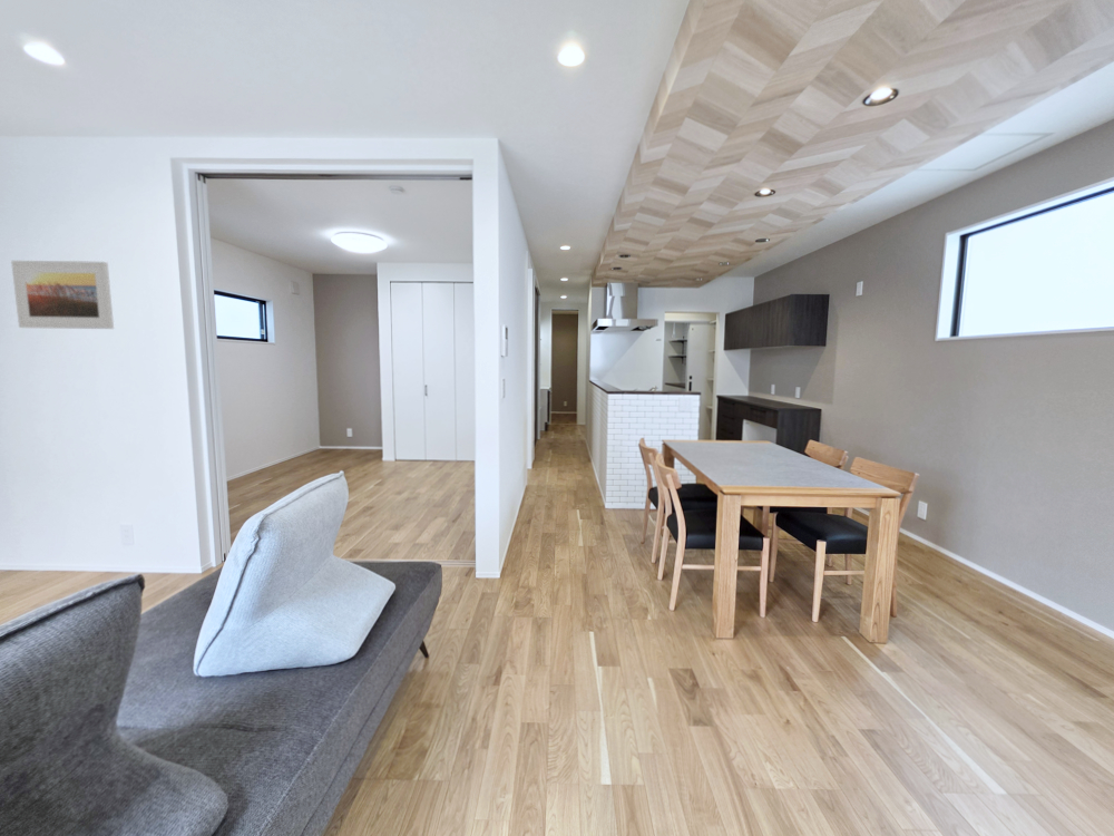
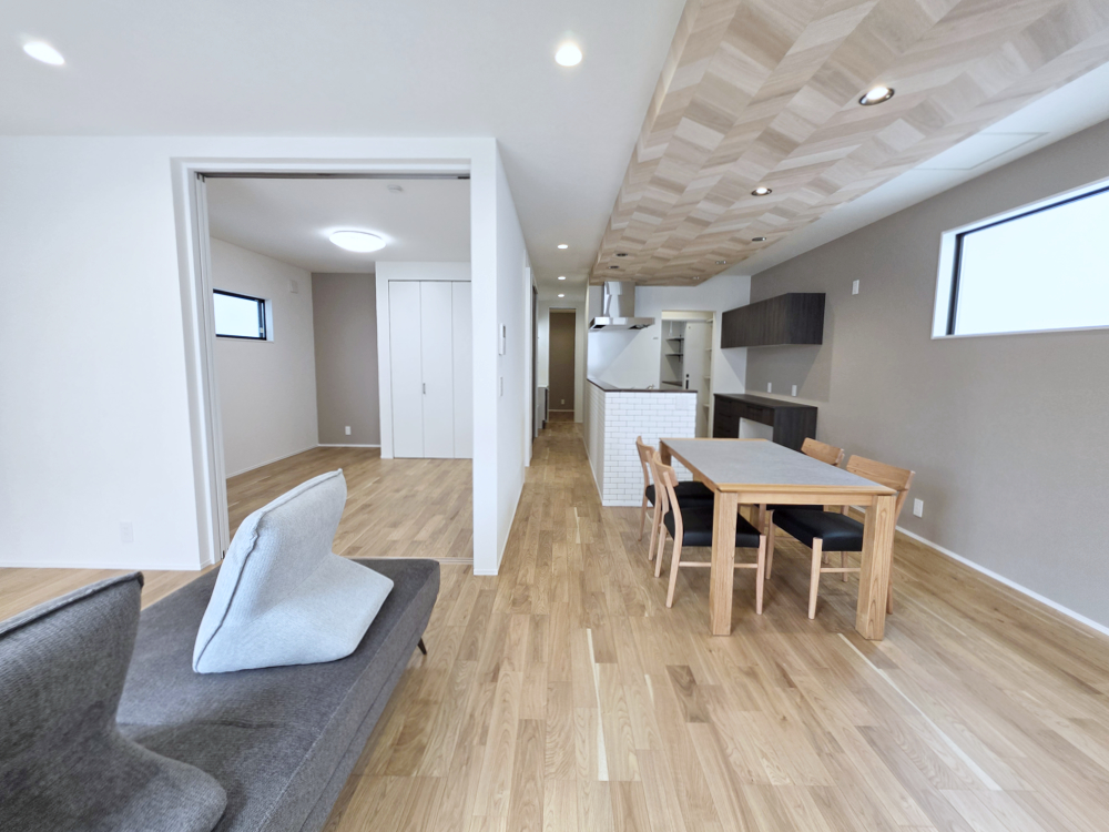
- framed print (62, 294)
